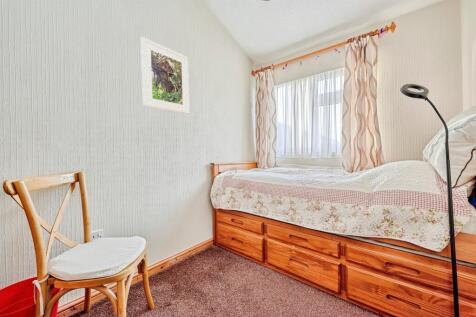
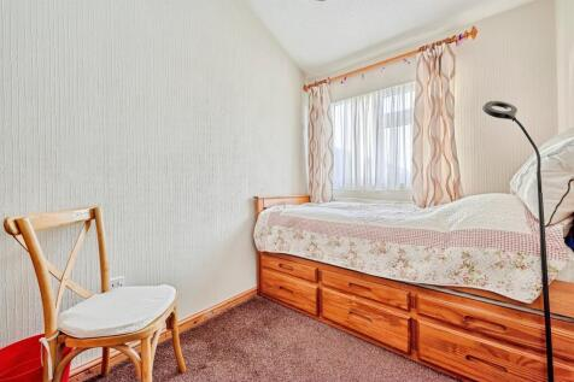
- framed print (167, 79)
